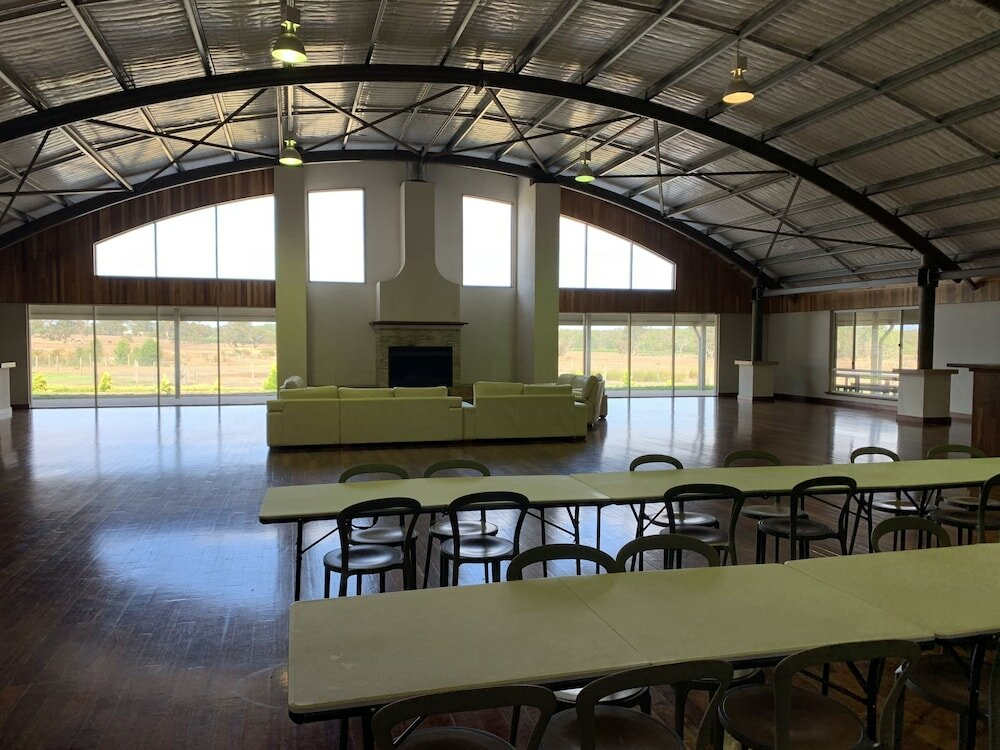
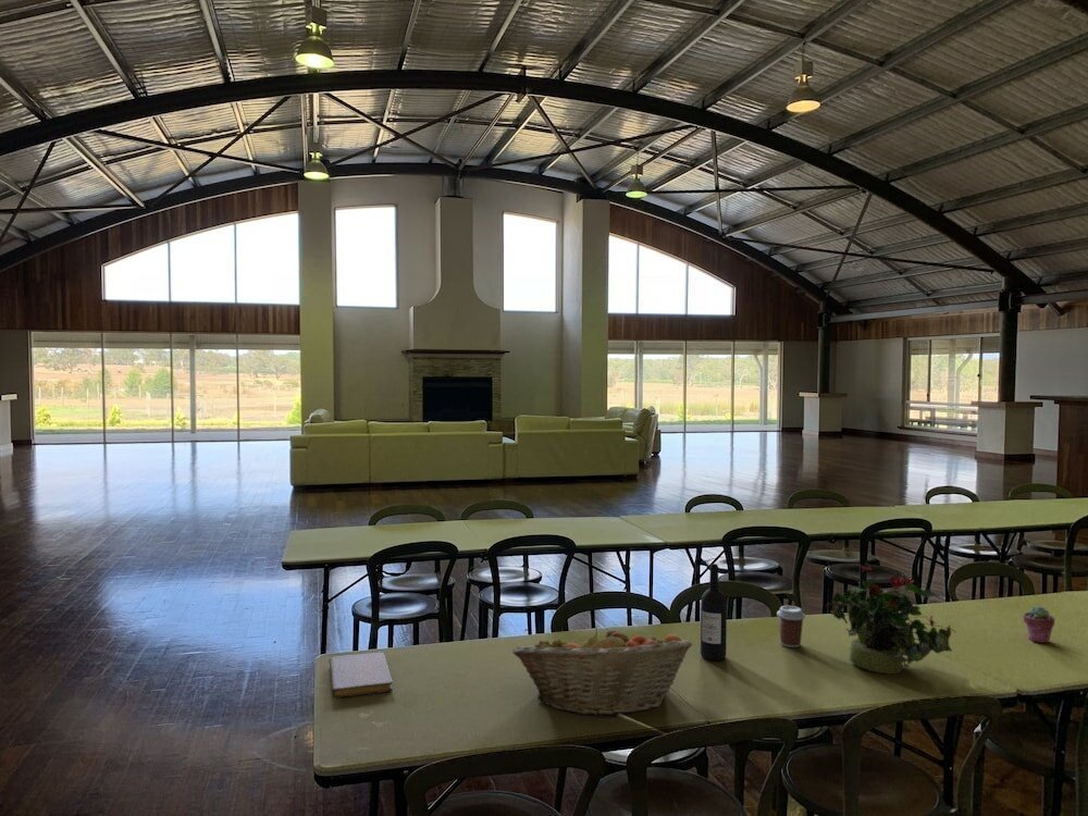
+ coffee cup (790, 626)
+ fruit basket (602, 660)
+ wine bottle (714, 610)
+ potted succulent (1038, 622)
+ notebook (359, 673)
+ potted plant (887, 616)
